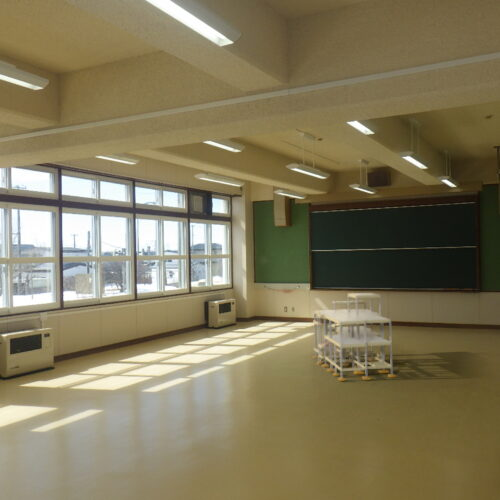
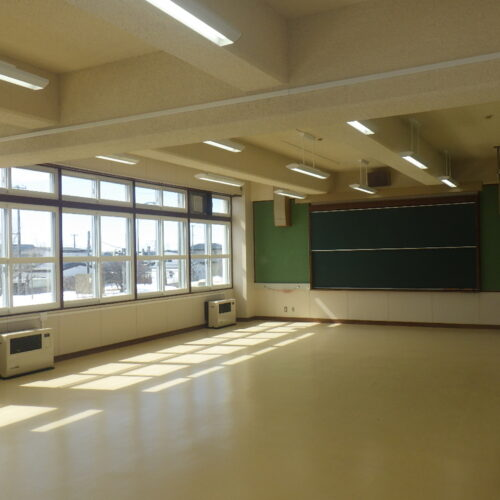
- school desk (352, 330)
